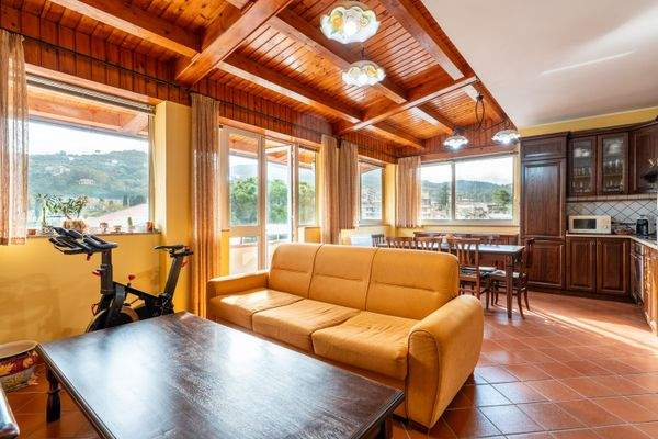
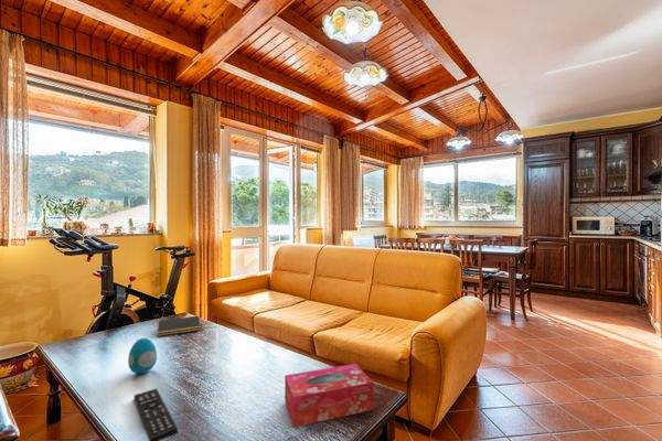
+ remote control (153, 411)
+ tissue box (328, 391)
+ decorative egg (142, 355)
+ notepad (179, 325)
